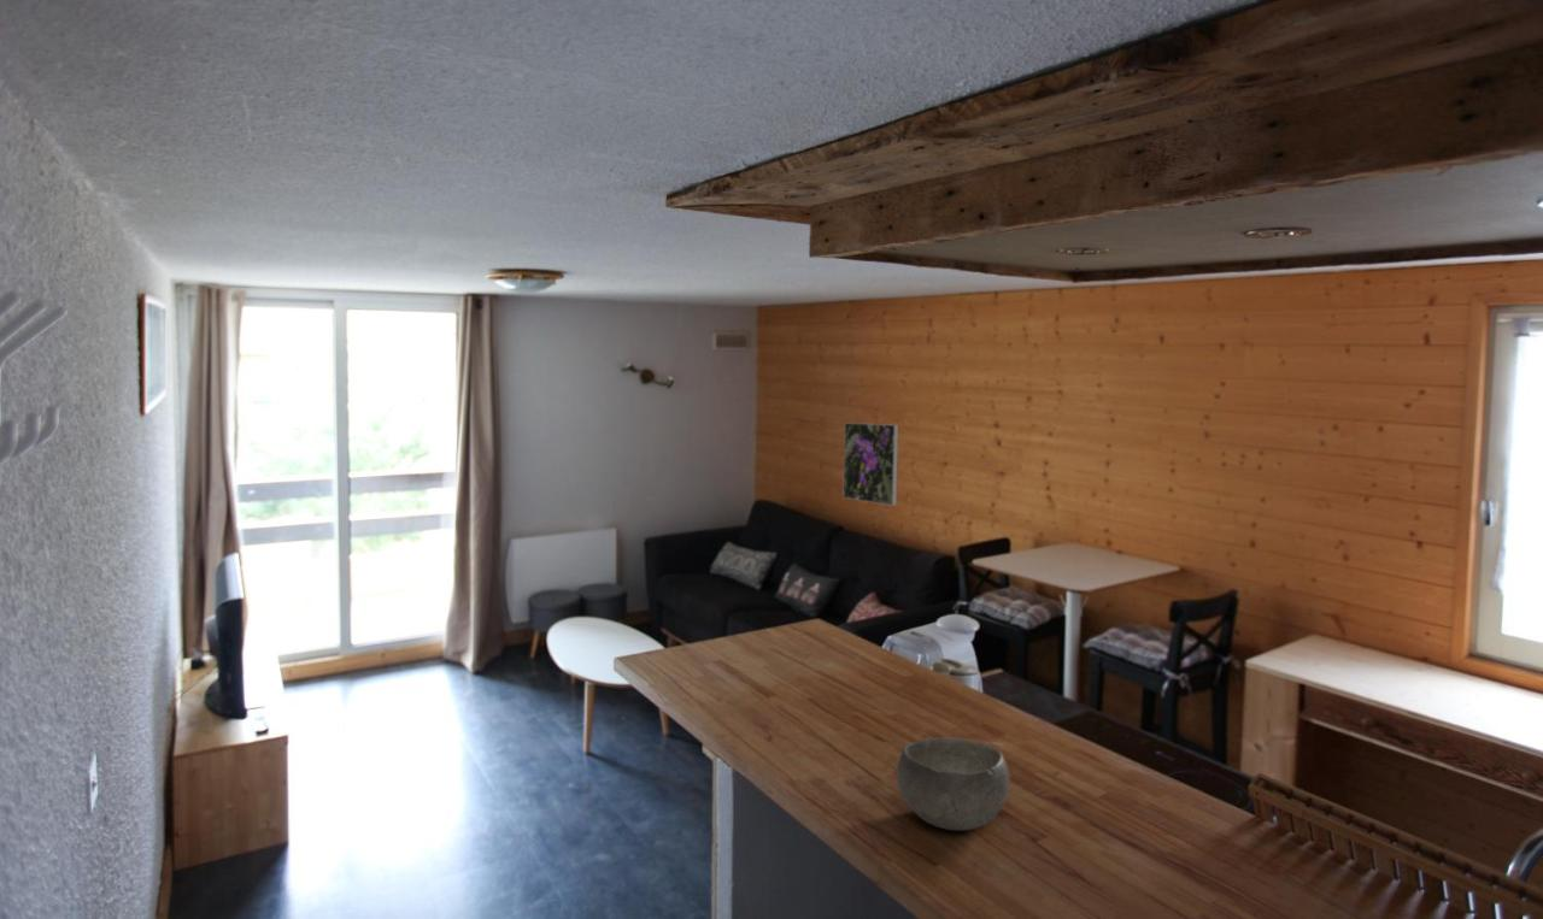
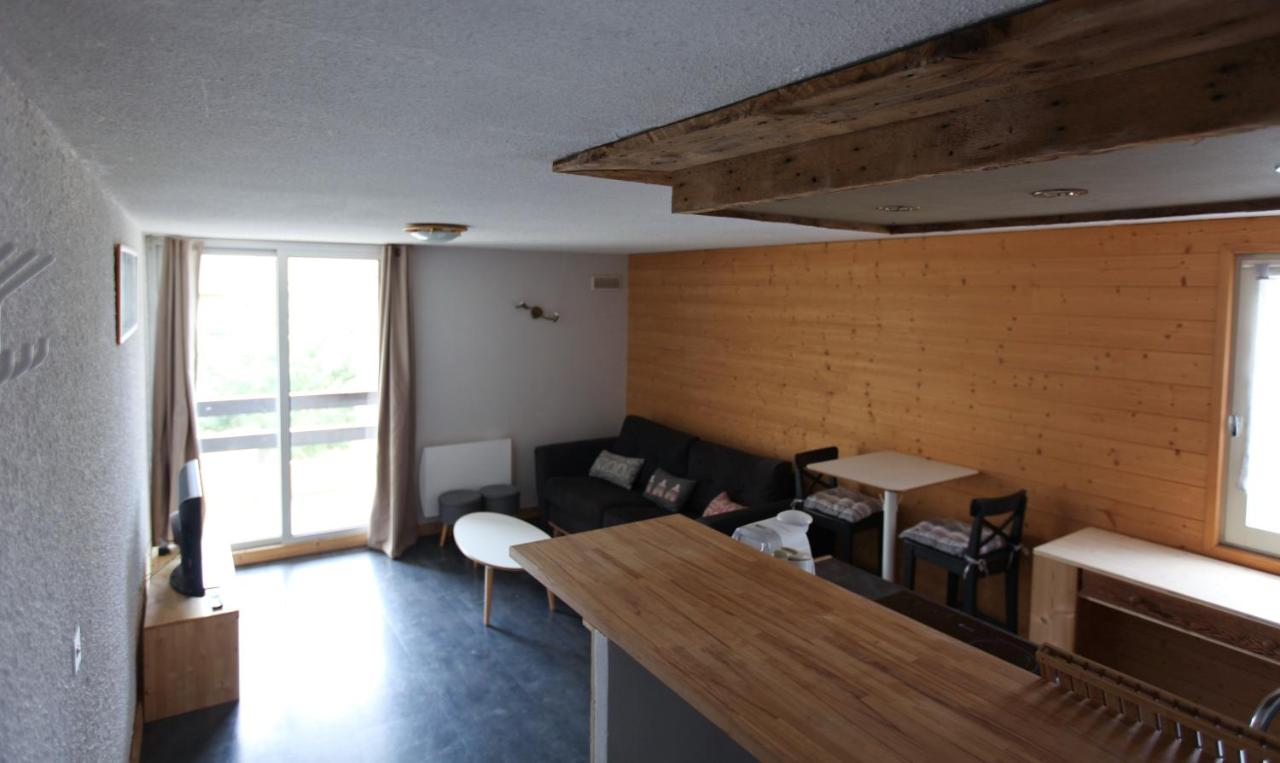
- bowl (952, 787)
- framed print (869, 463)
